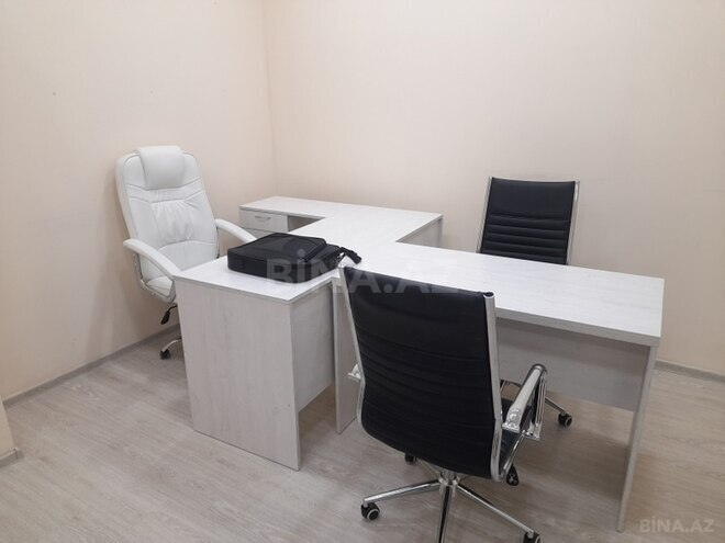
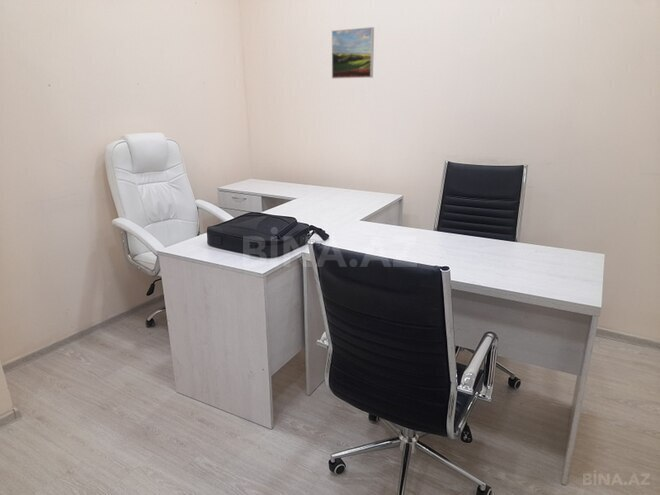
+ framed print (352, 53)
